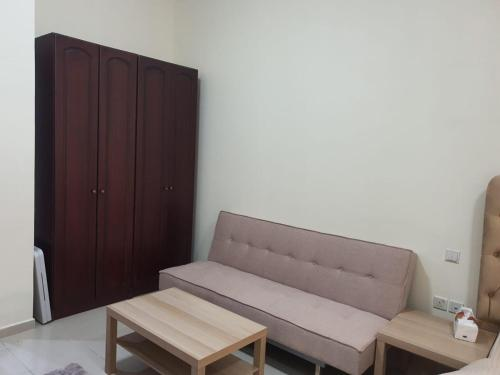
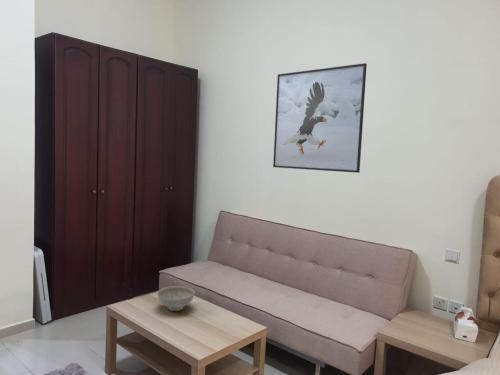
+ decorative bowl (175, 300)
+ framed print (315, 120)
